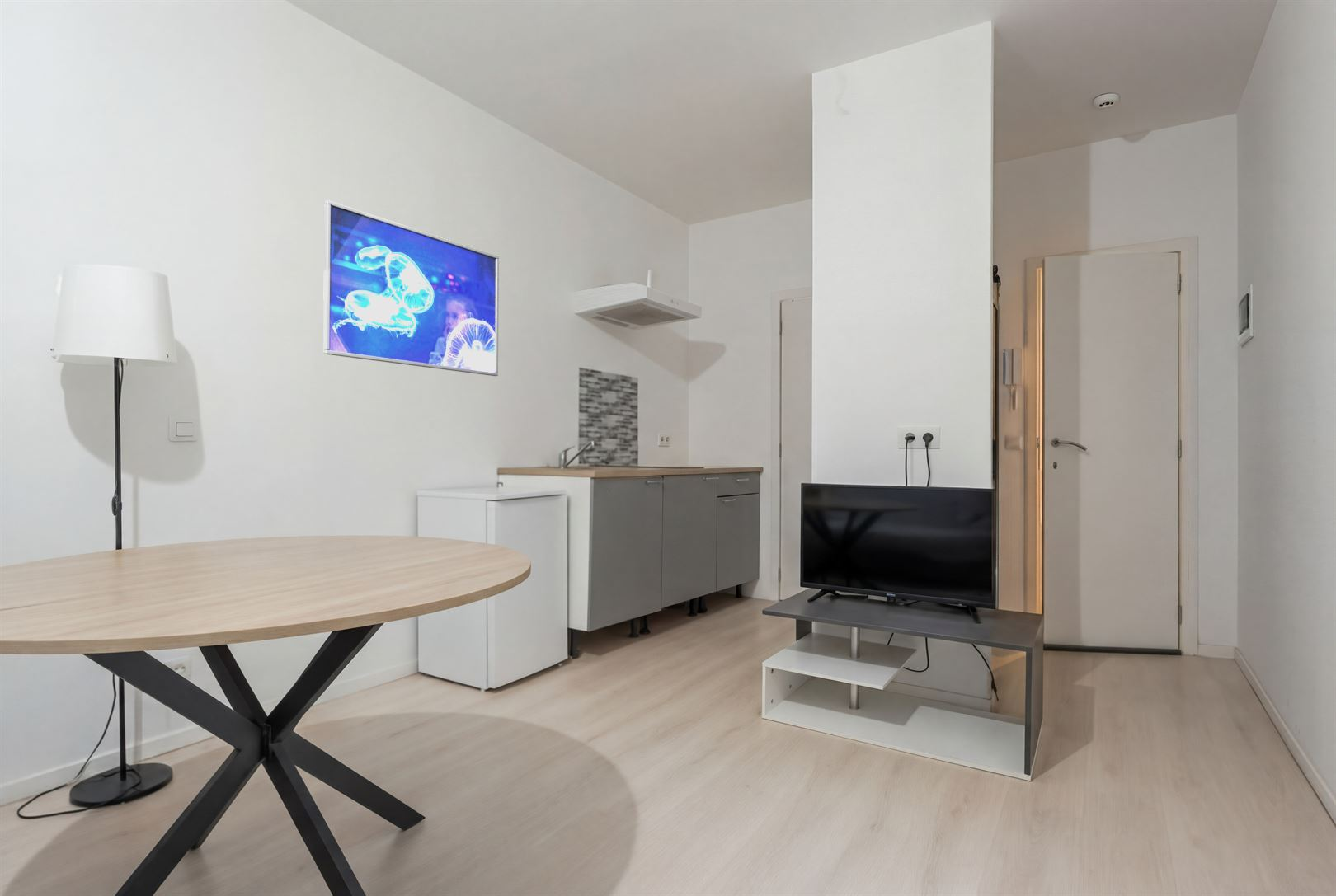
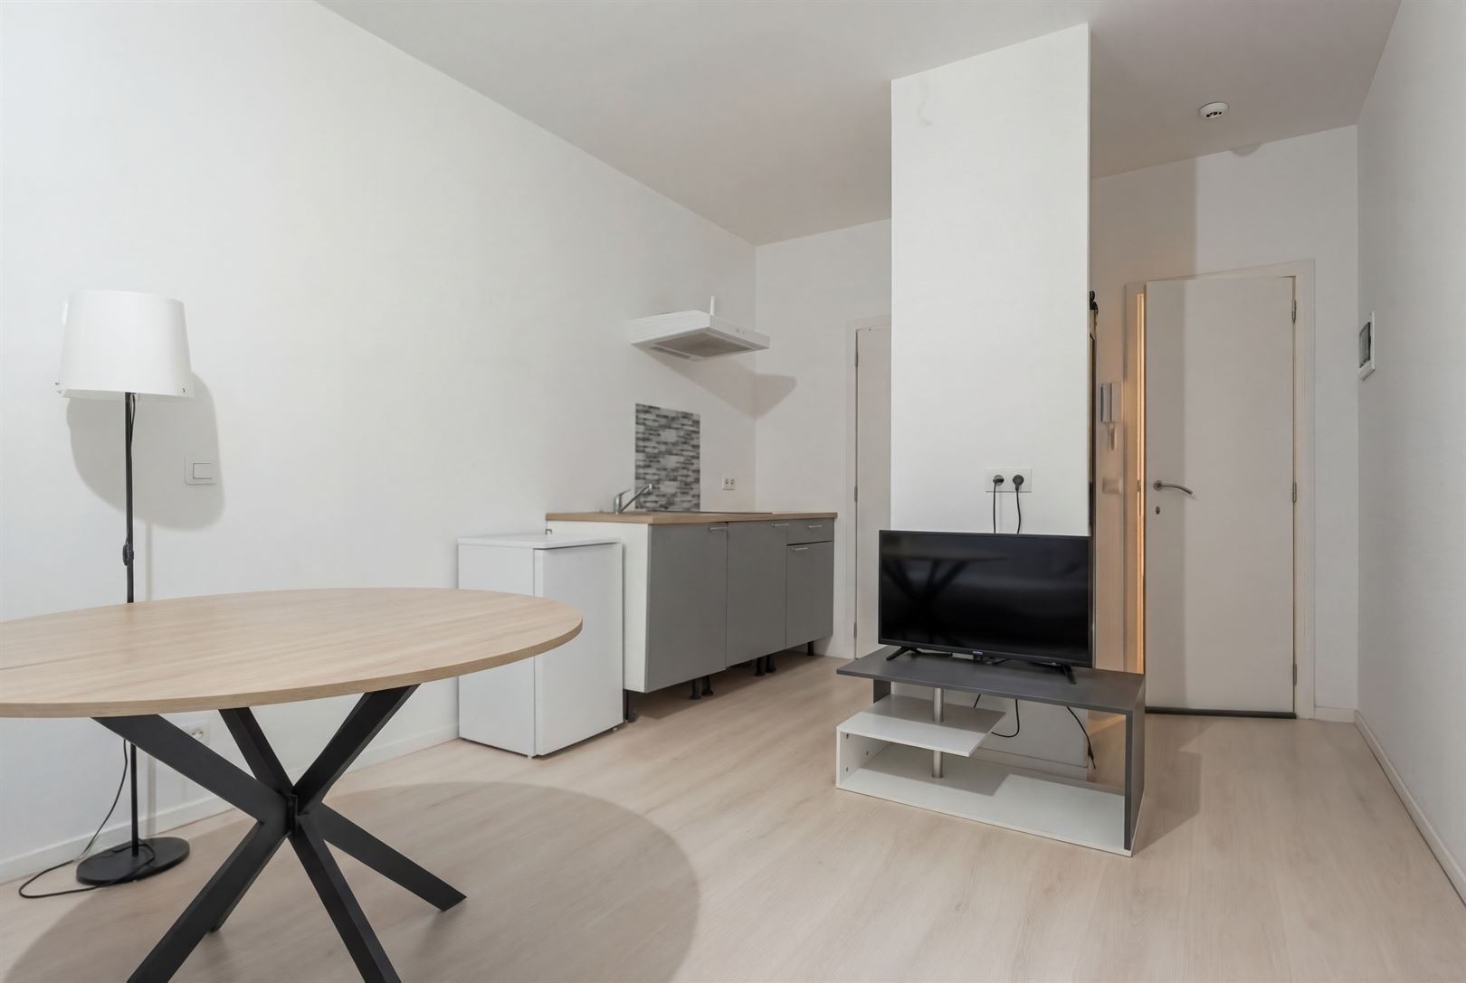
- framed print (421, 298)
